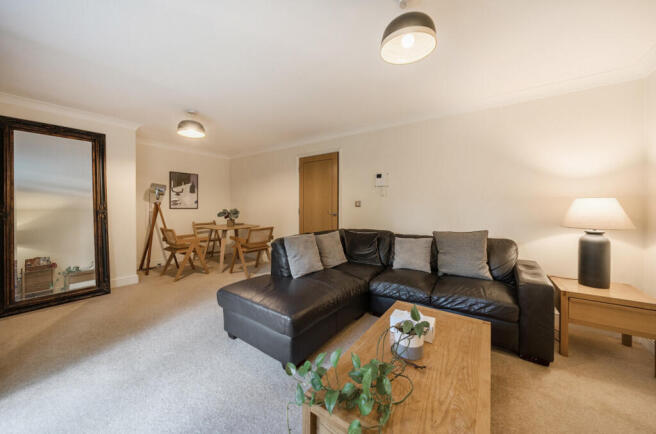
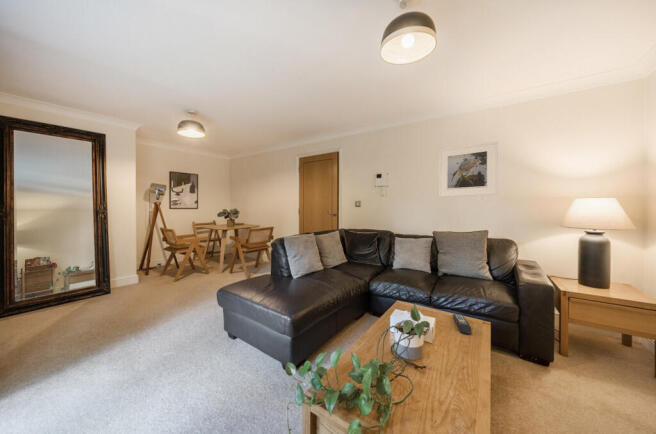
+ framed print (466, 170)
+ remote control (461, 322)
